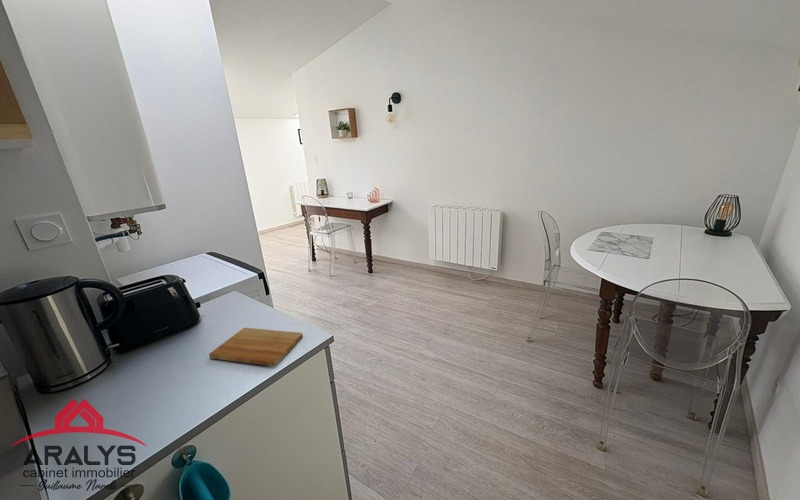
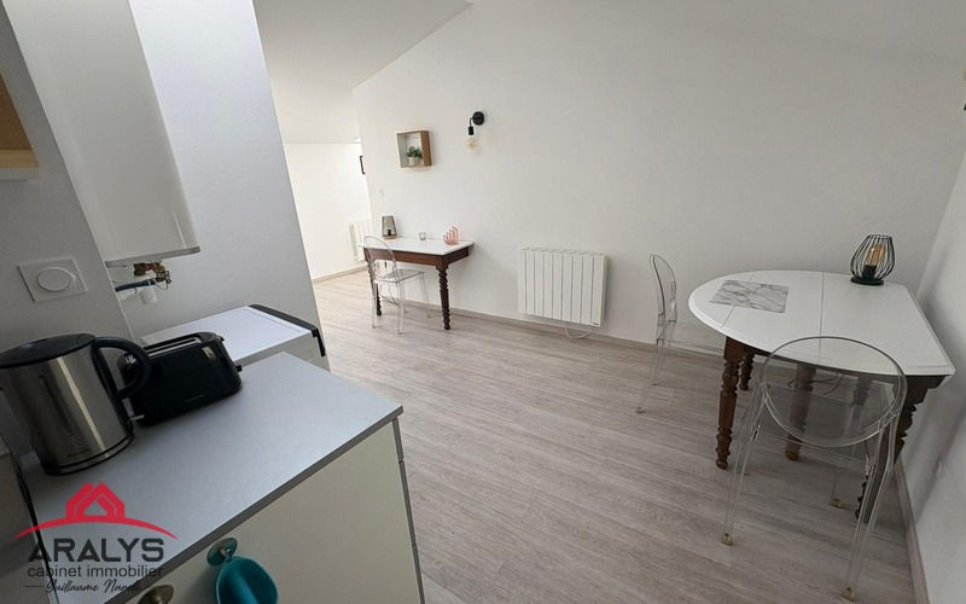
- cutting board (257, 345)
